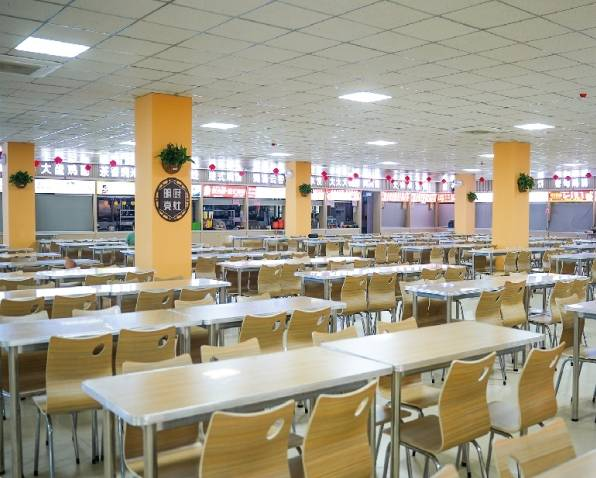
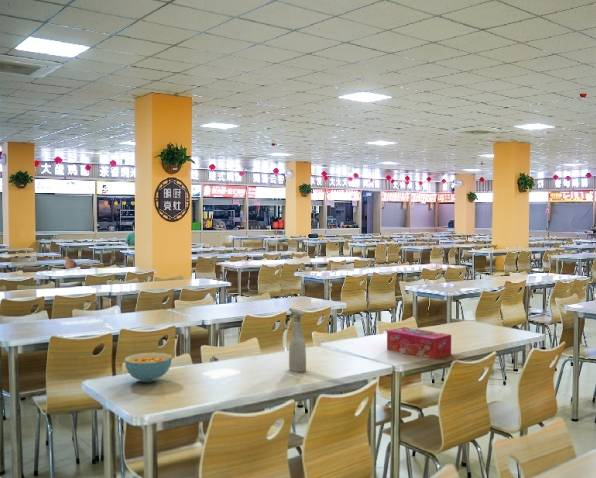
+ cereal bowl (148, 369)
+ tissue box (418, 342)
+ spray bottle (297, 339)
